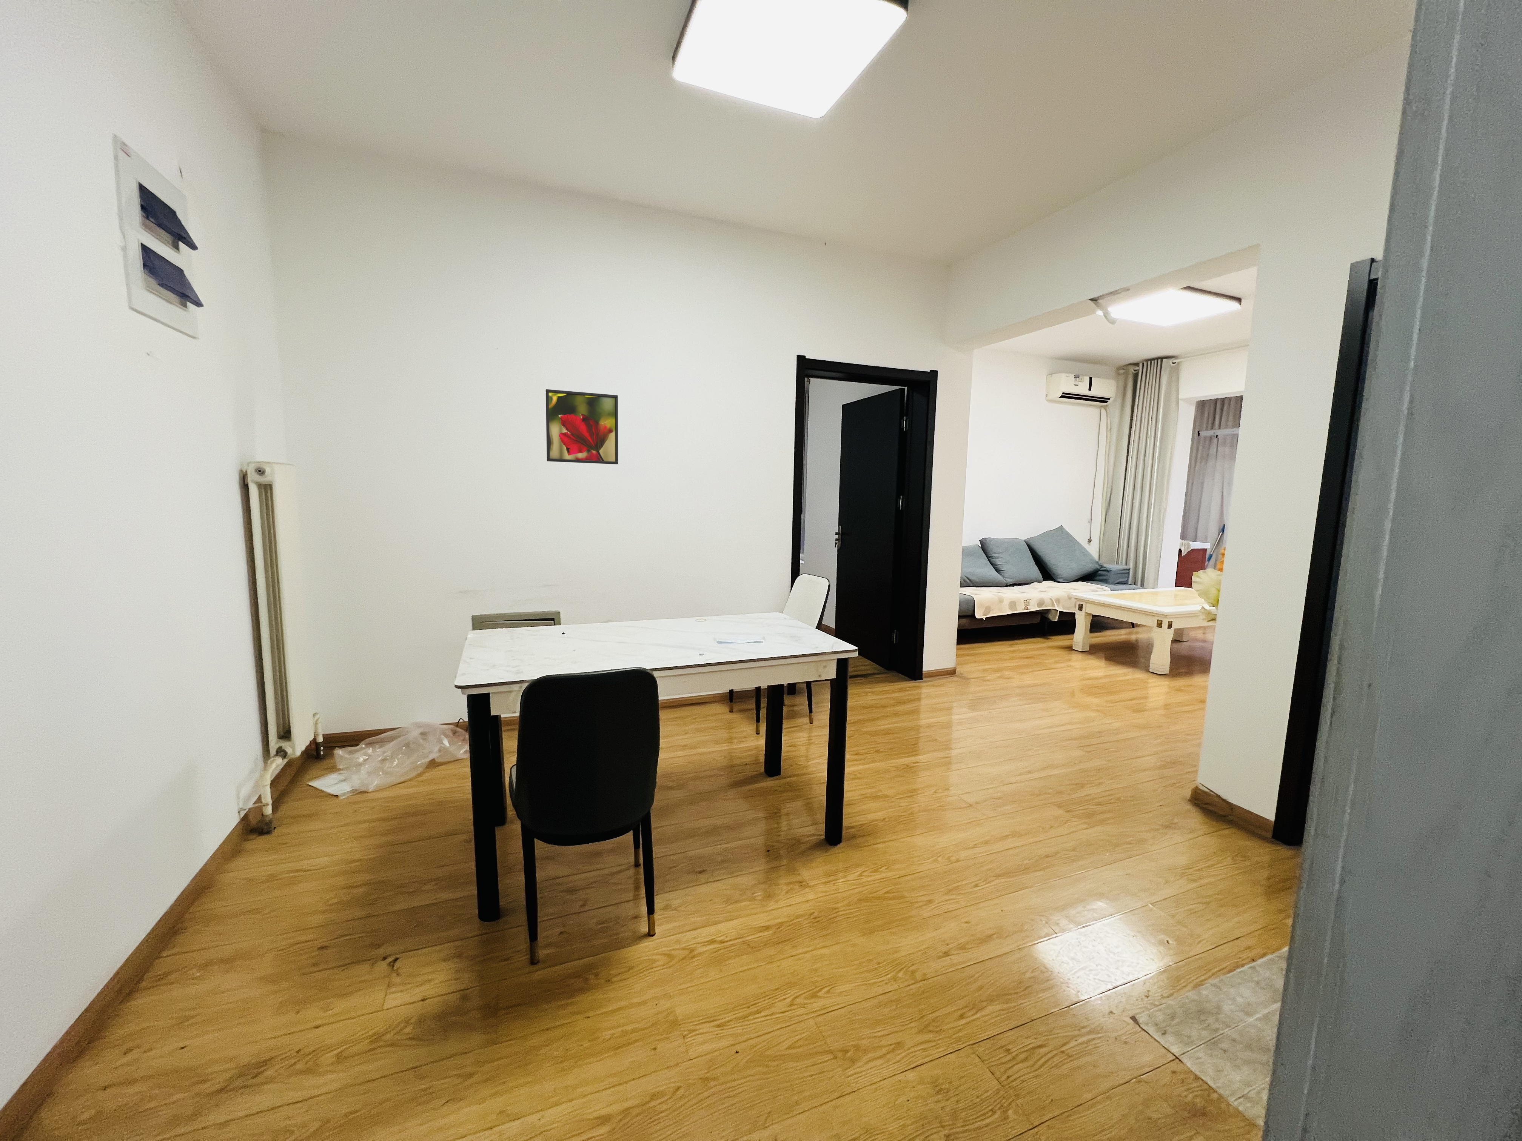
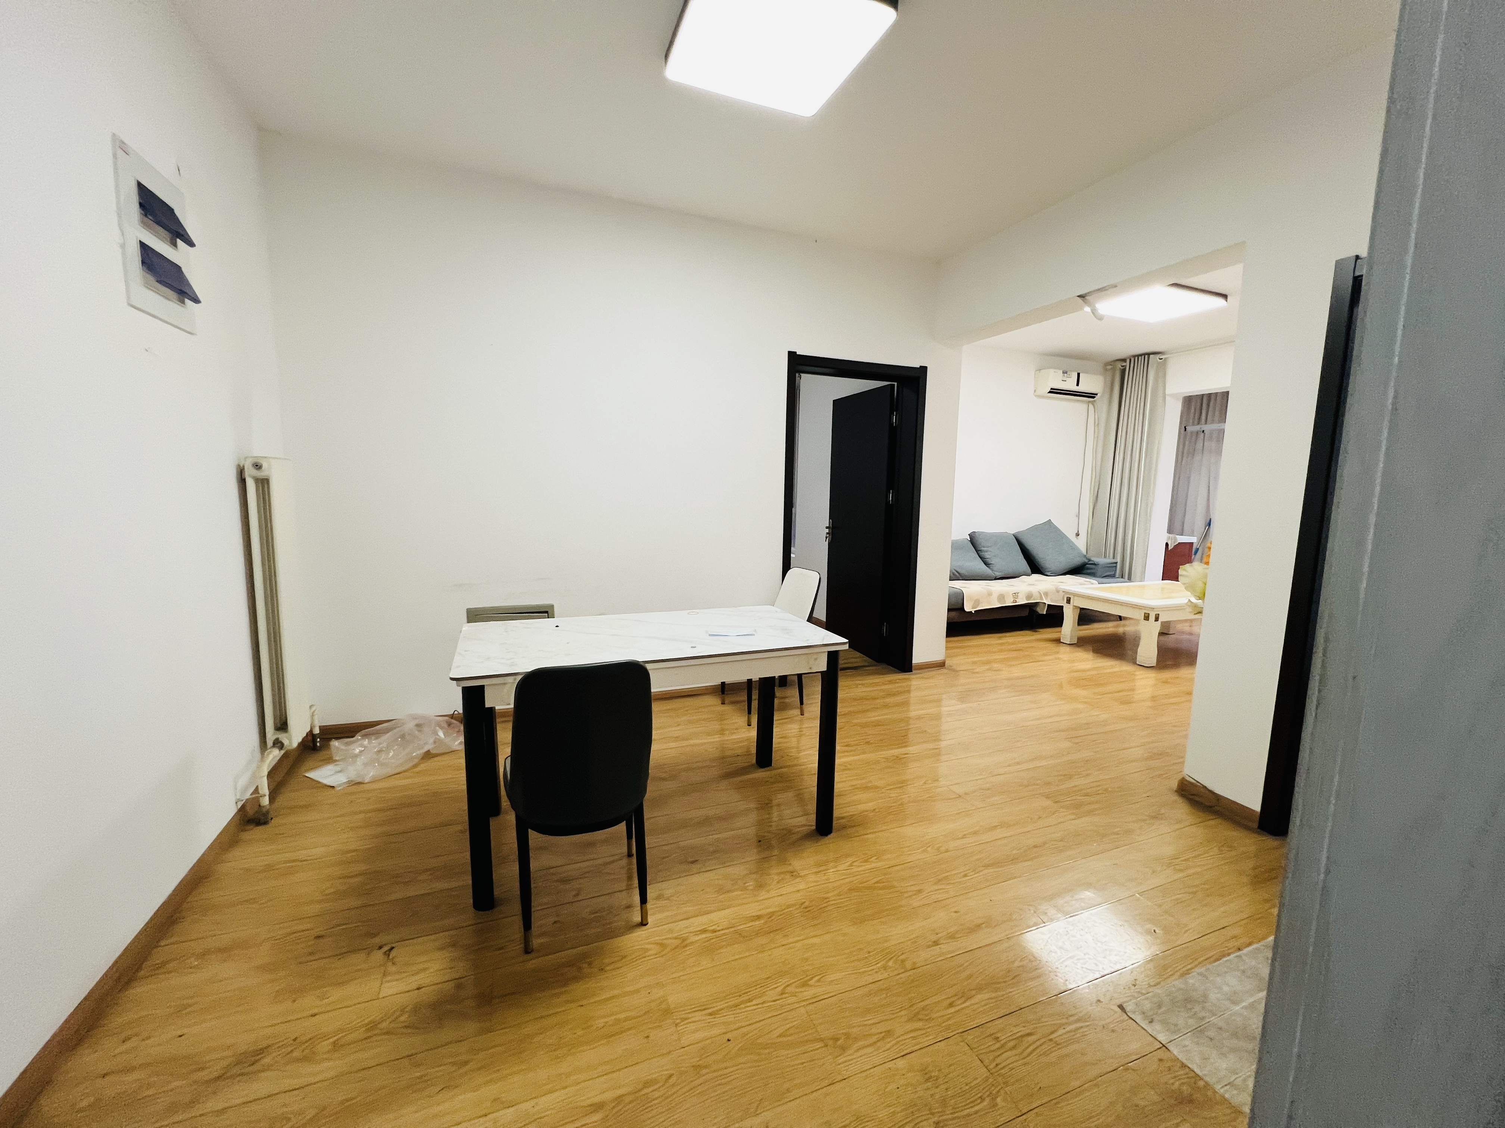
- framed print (582, 428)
